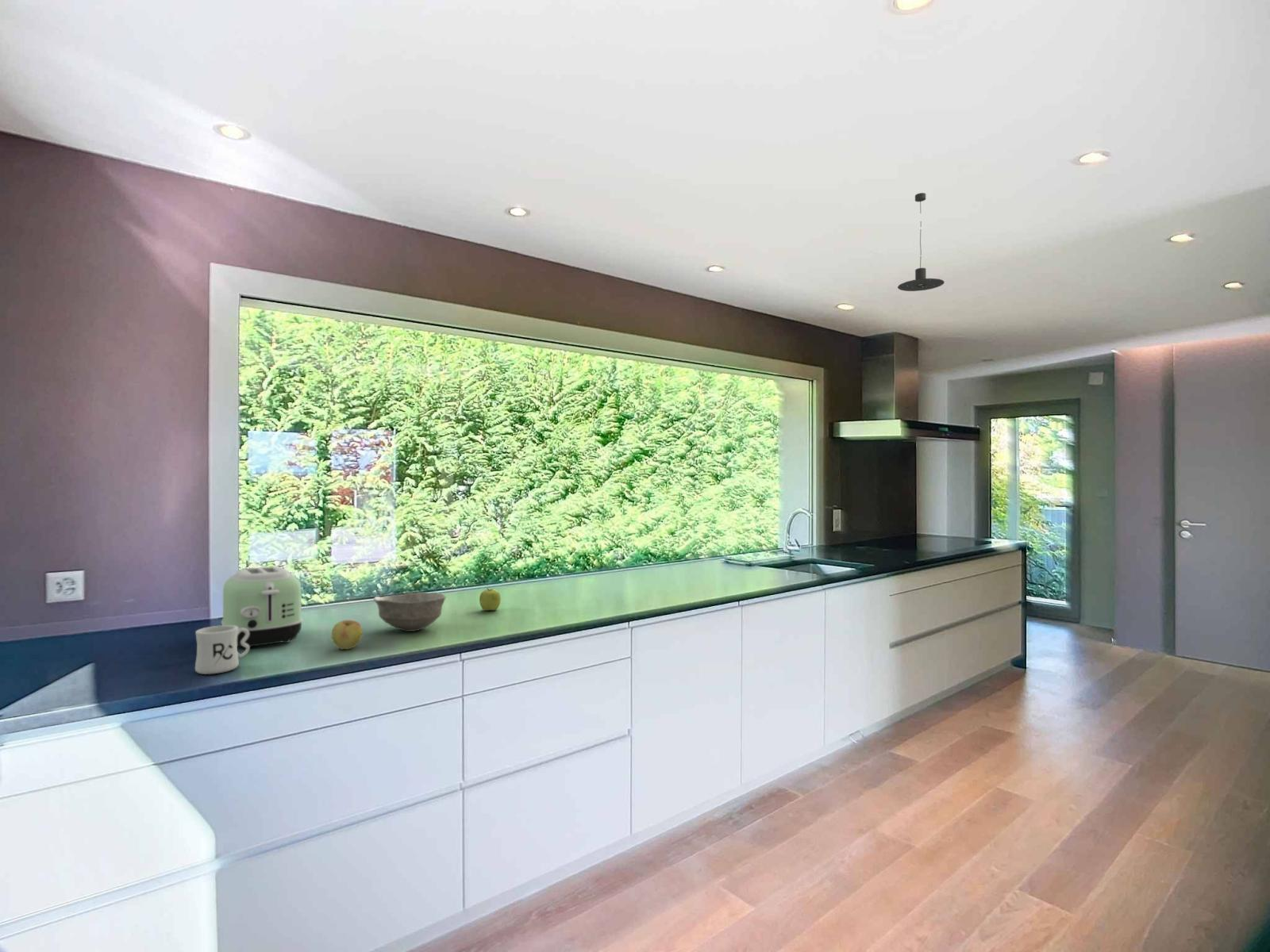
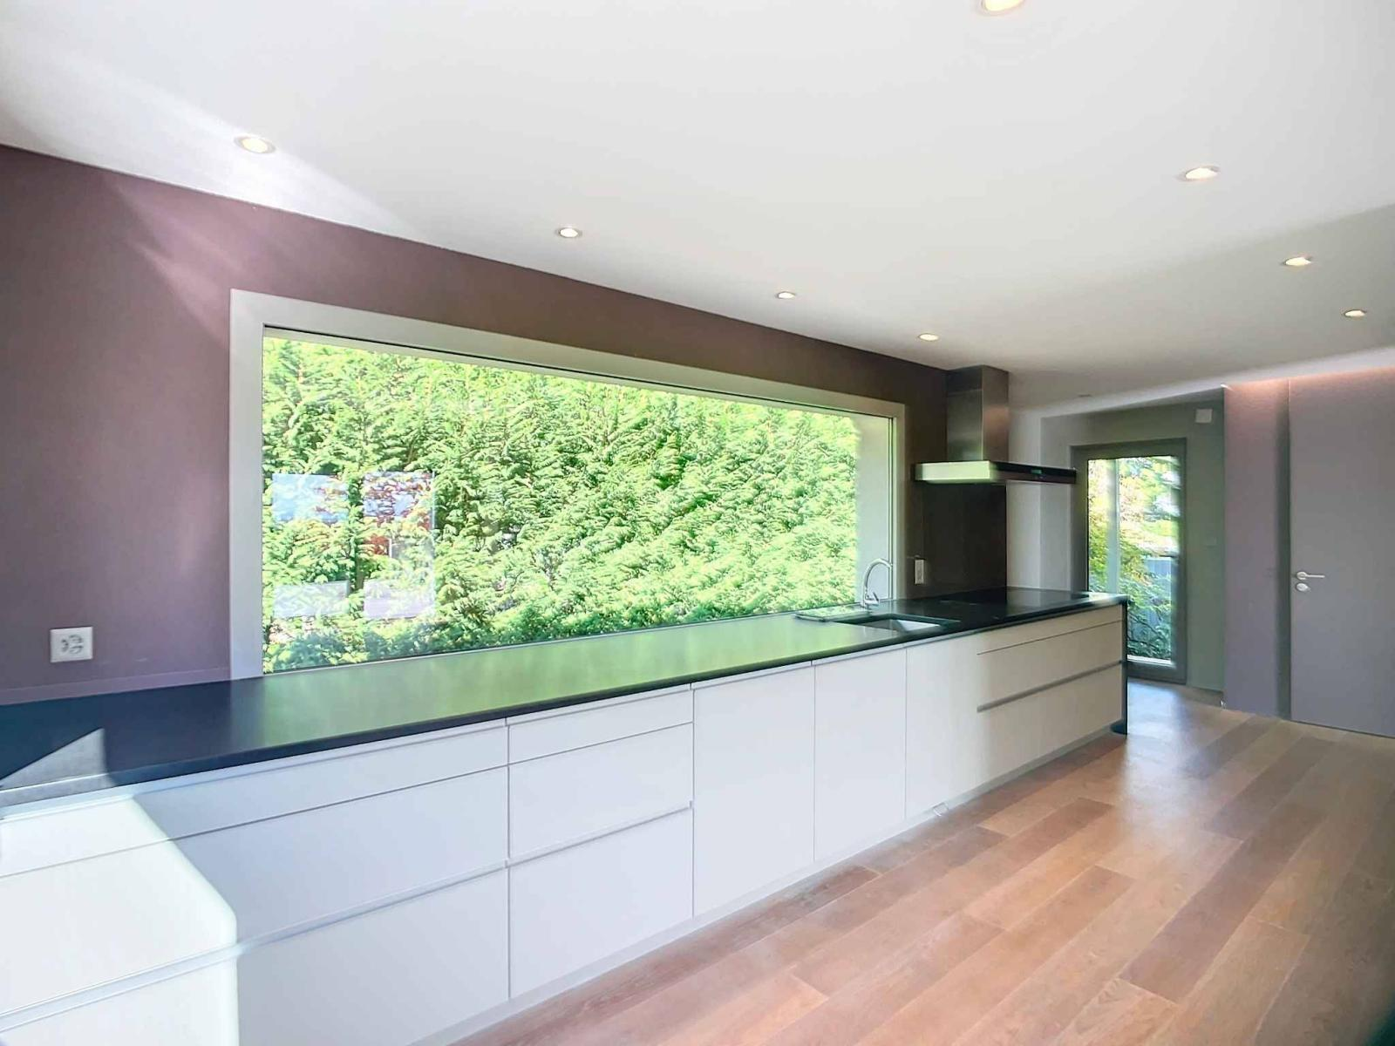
- fruit (490, 598)
- bowl (410, 612)
- toaster (263, 605)
- mug (224, 647)
- pendant light (920, 240)
- apple (347, 634)
